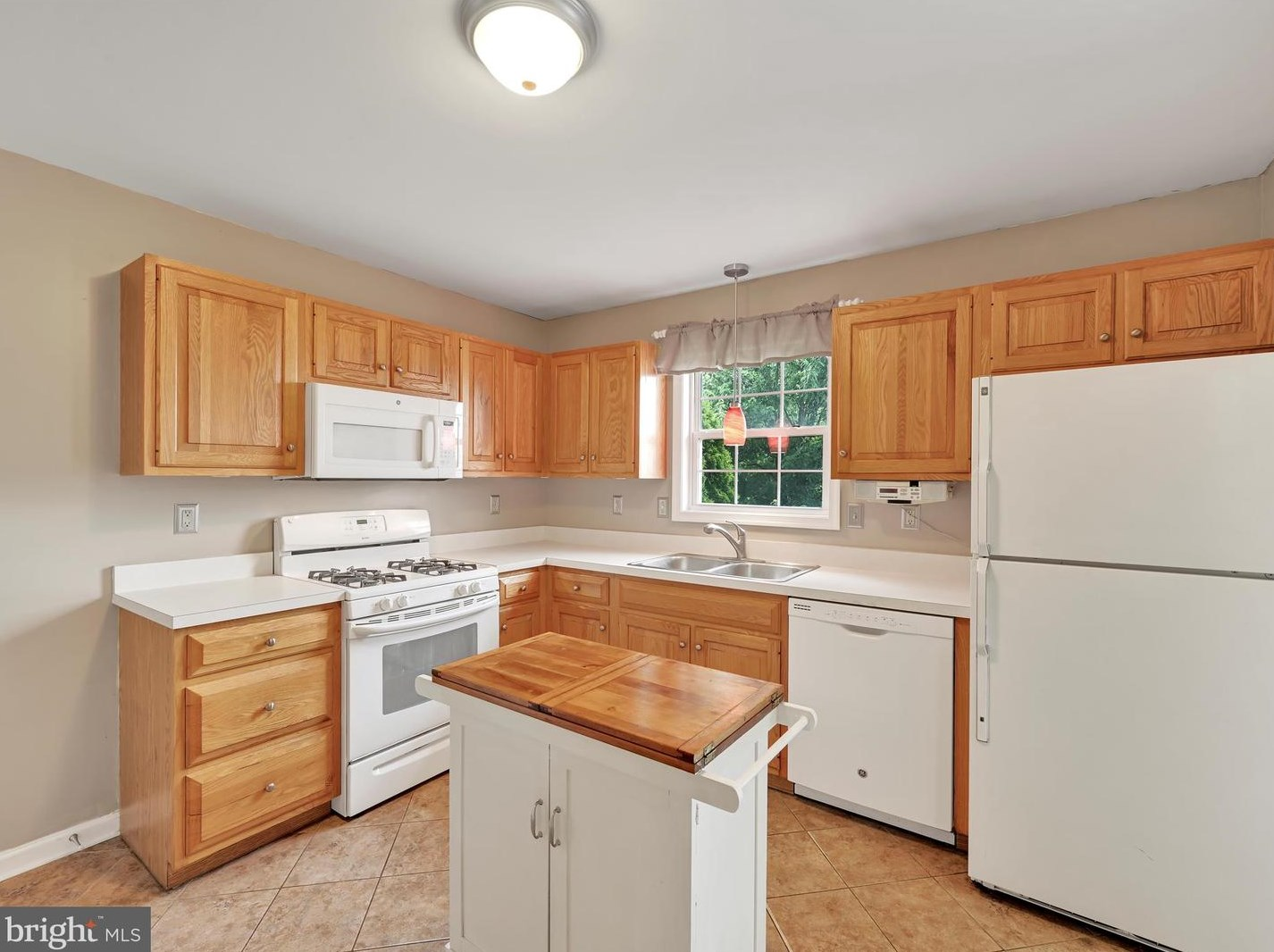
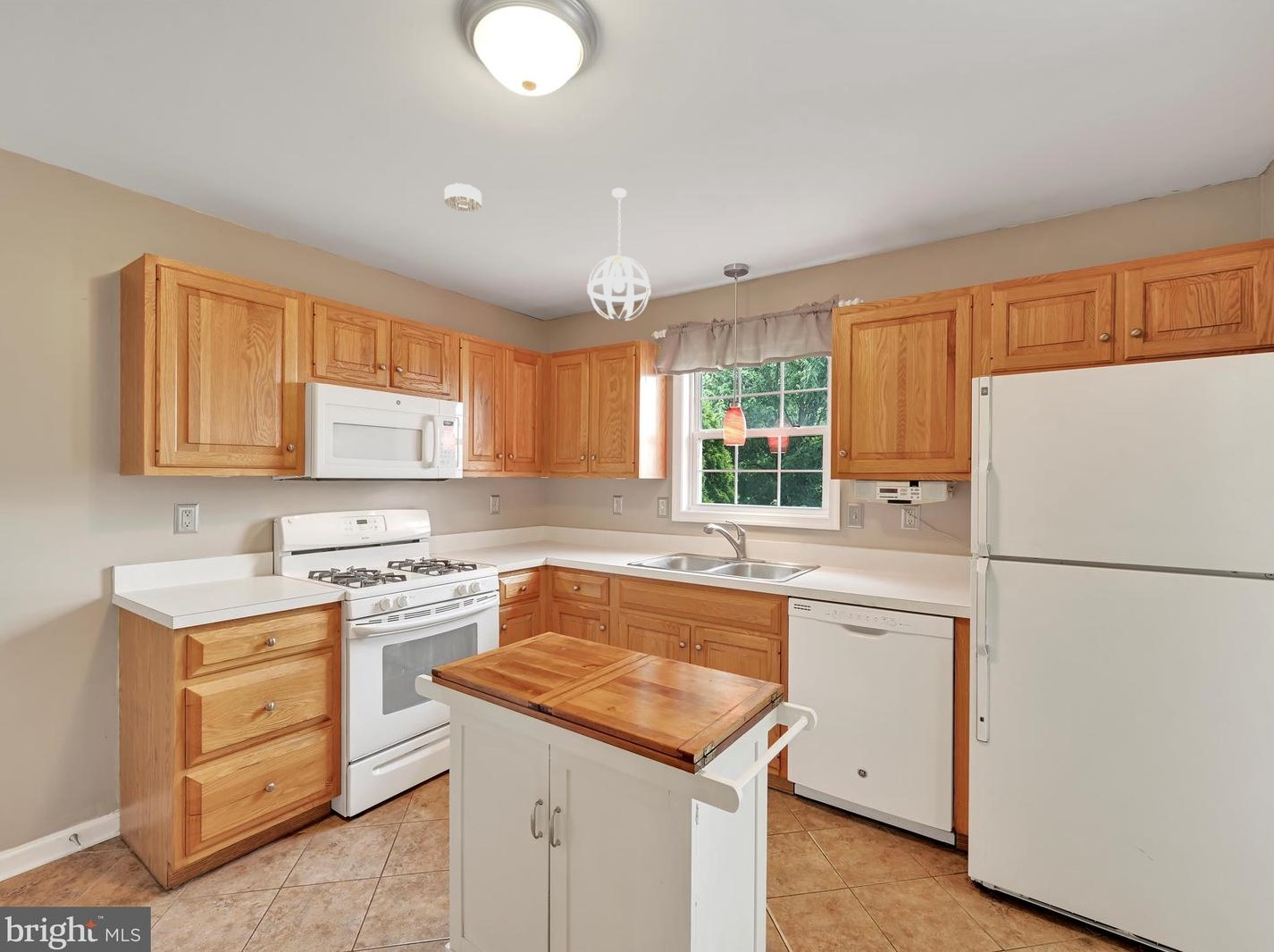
+ smoke detector (463, 196)
+ pendant light (619, 256)
